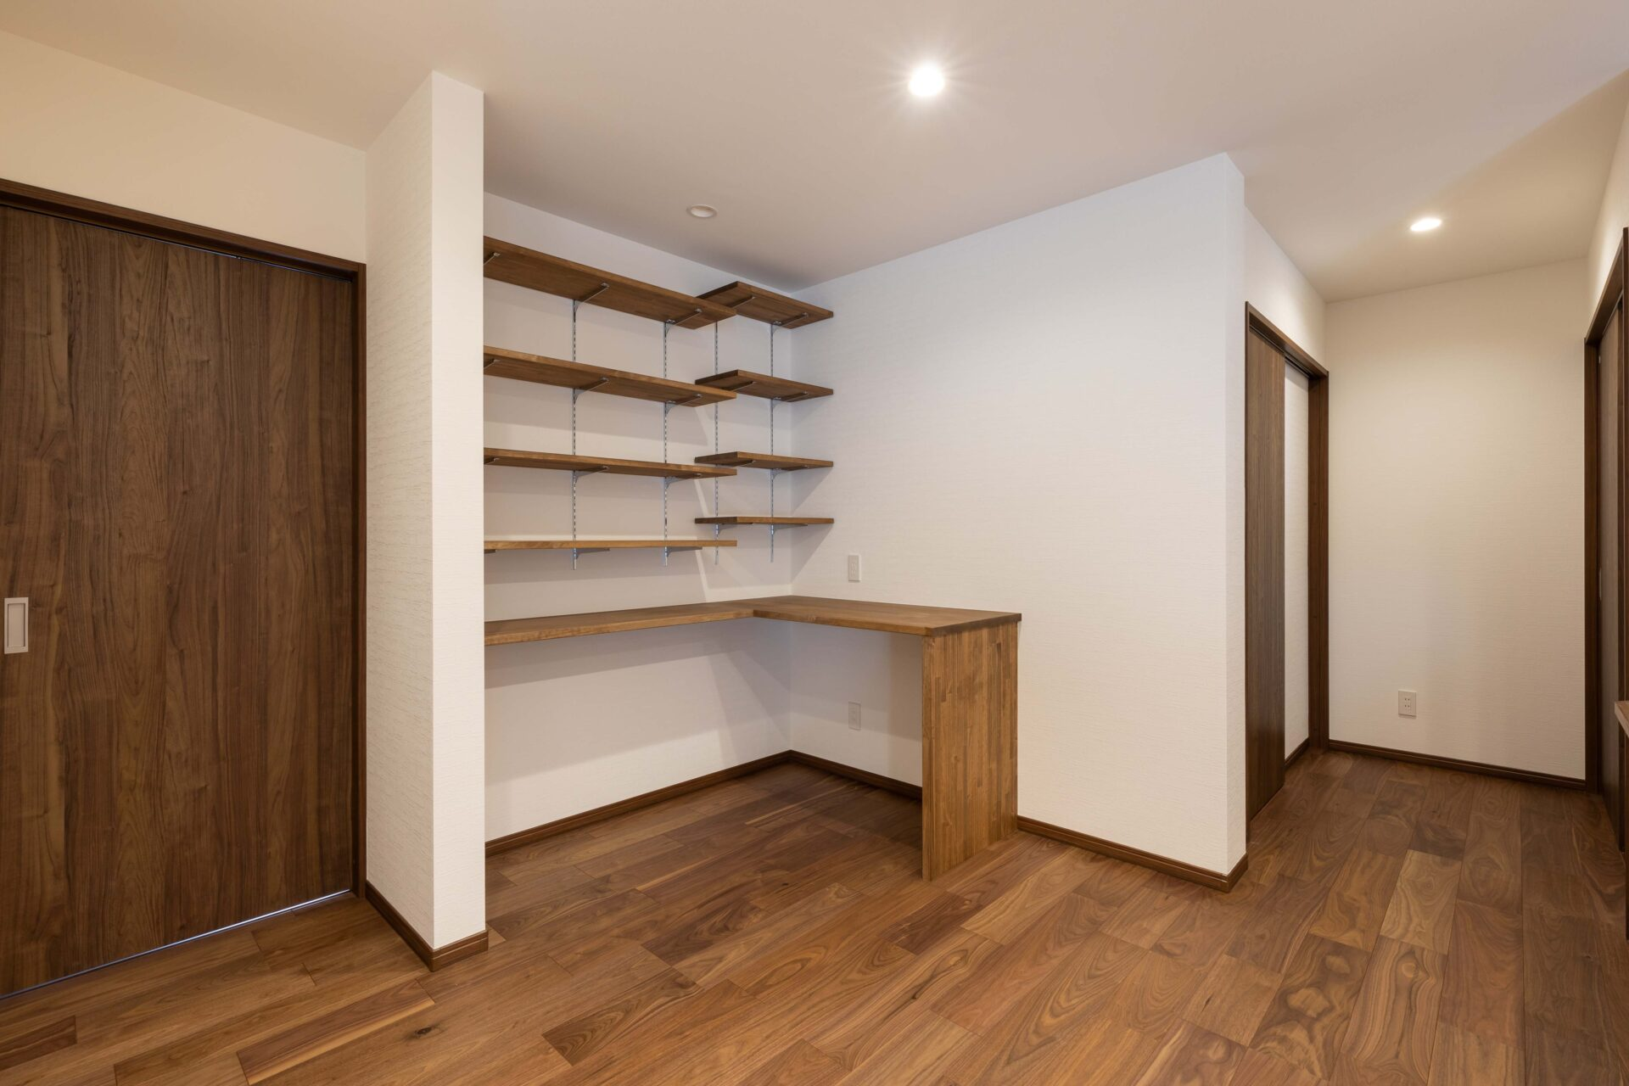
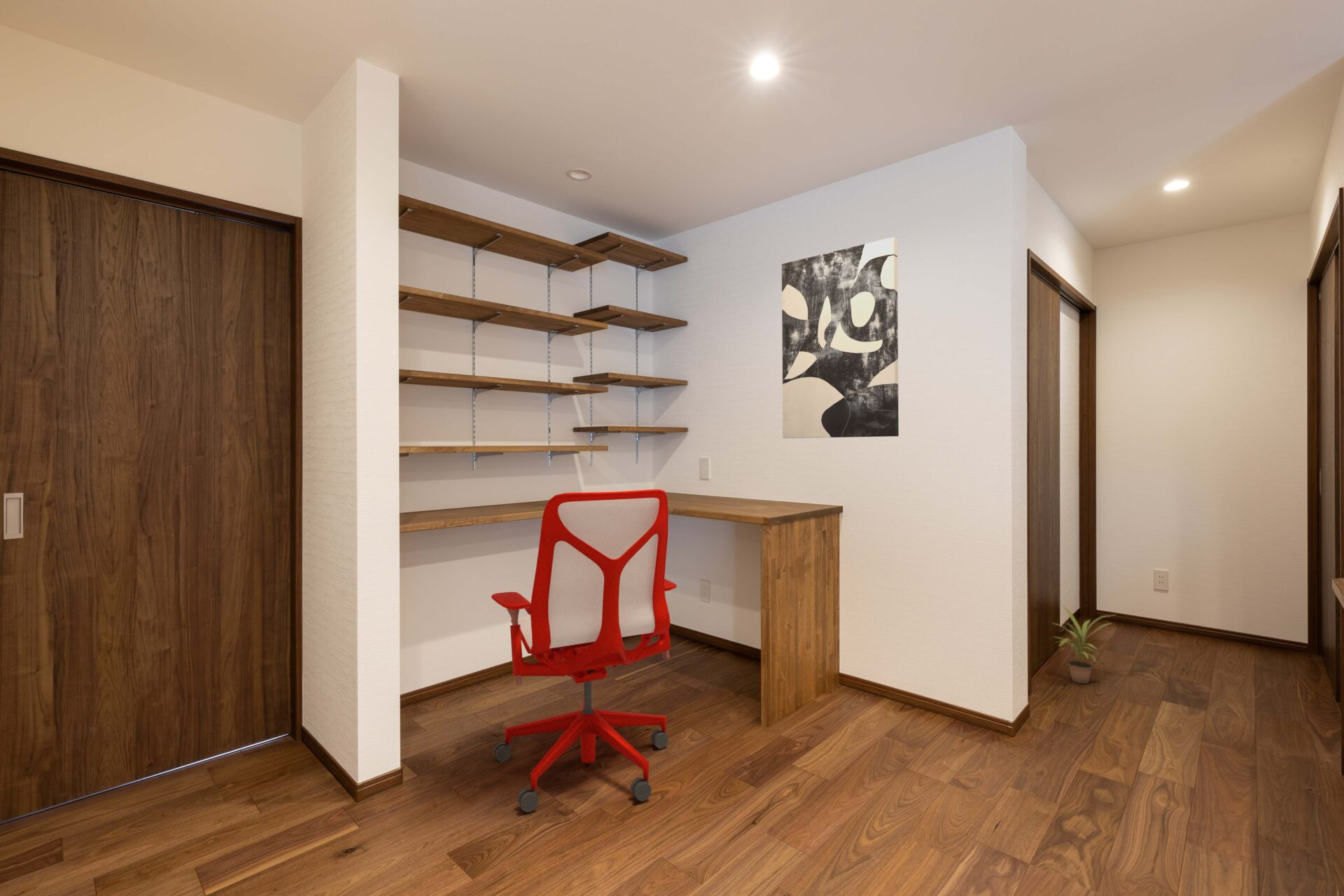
+ potted plant (1083, 646)
+ office chair (587, 625)
+ wall art (836, 344)
